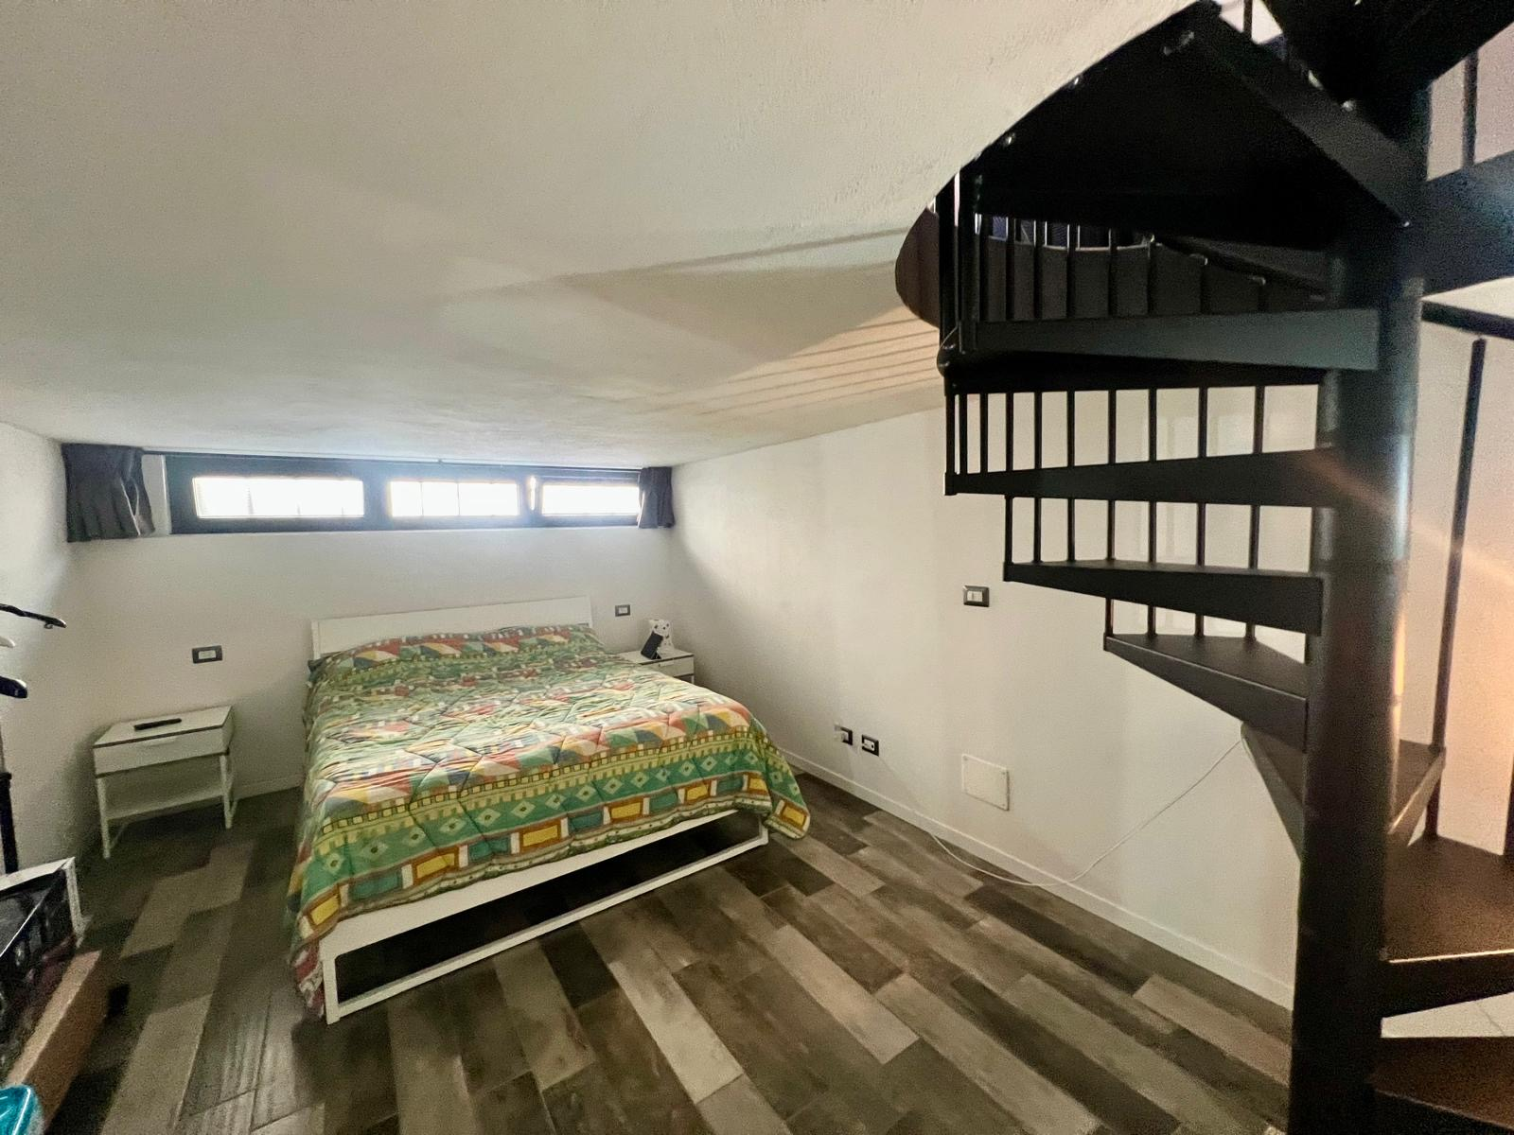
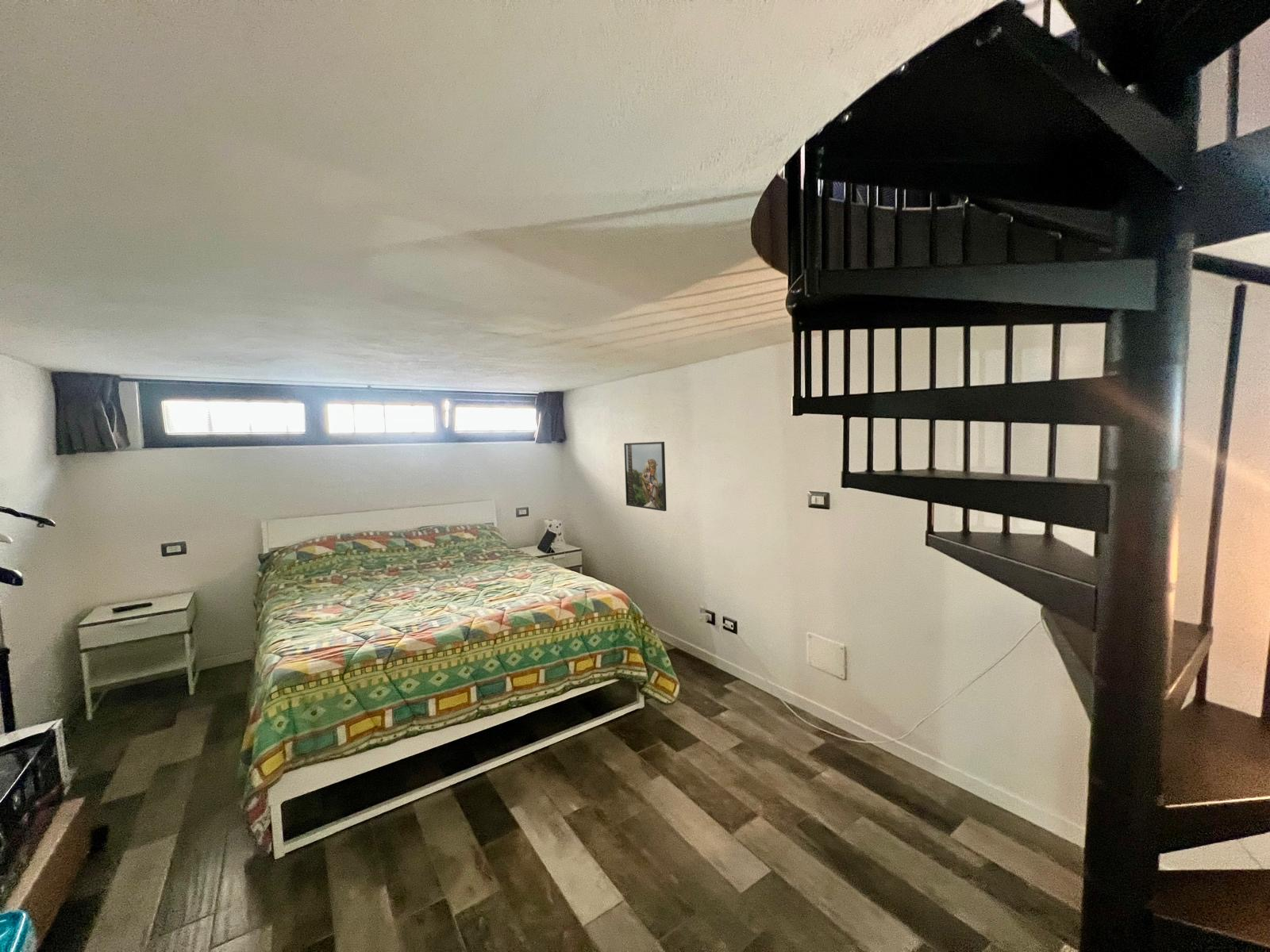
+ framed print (644, 475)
